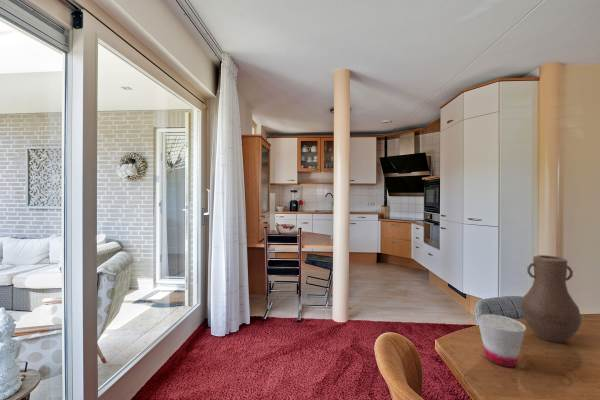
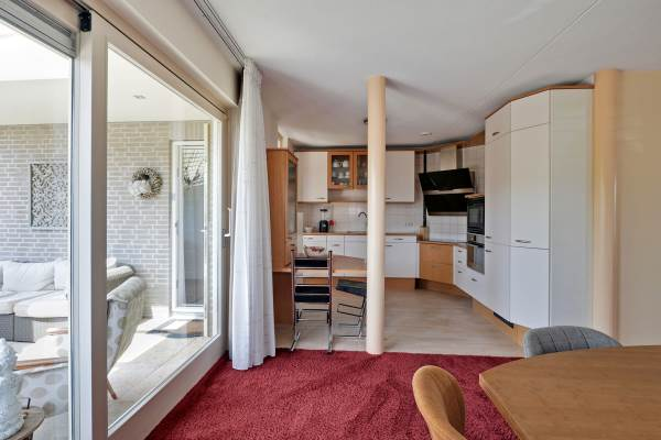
- vase (549, 297)
- cup (500, 341)
